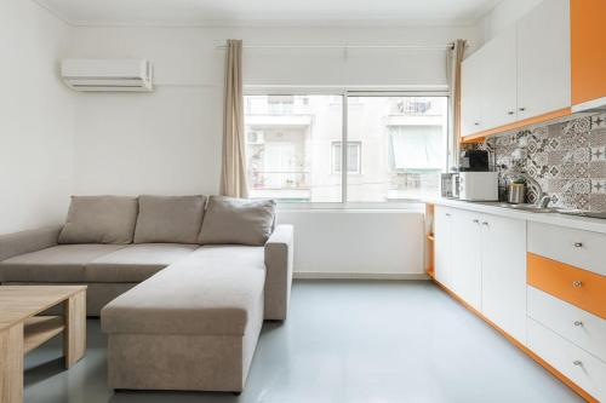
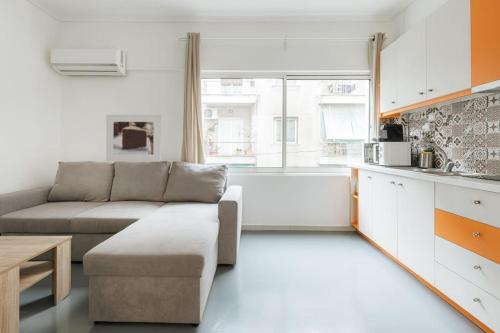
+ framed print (133, 138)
